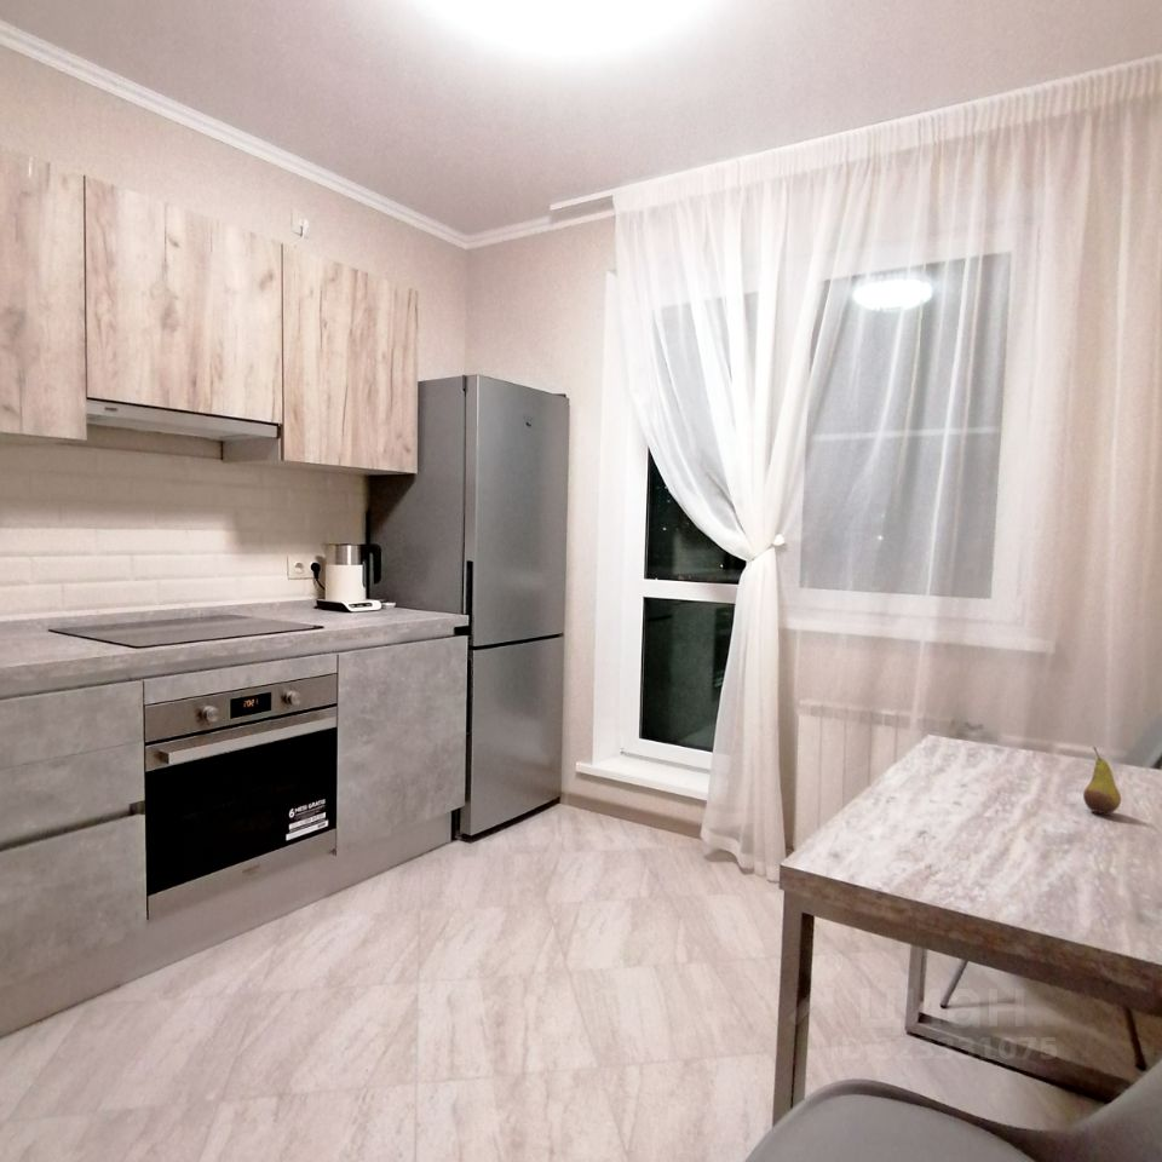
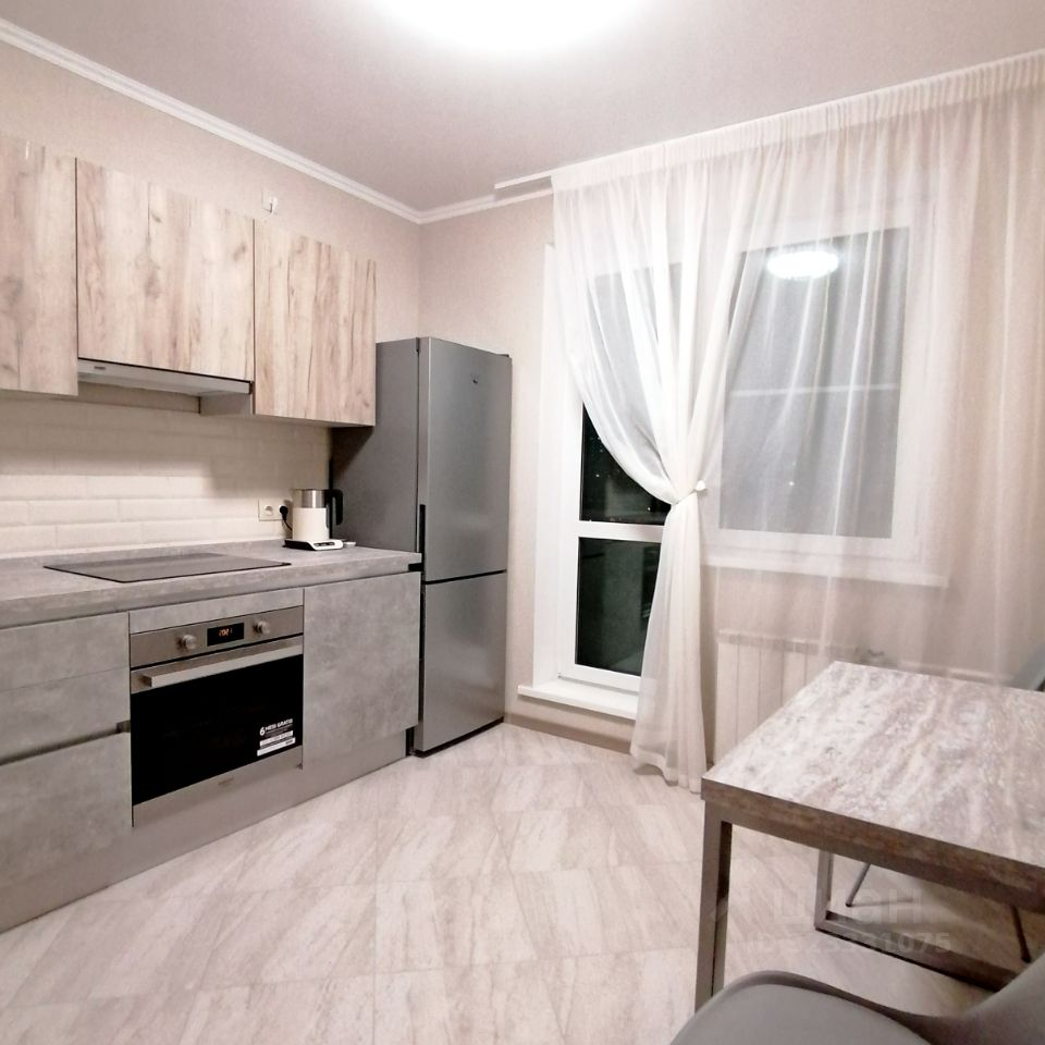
- fruit (1103, 778)
